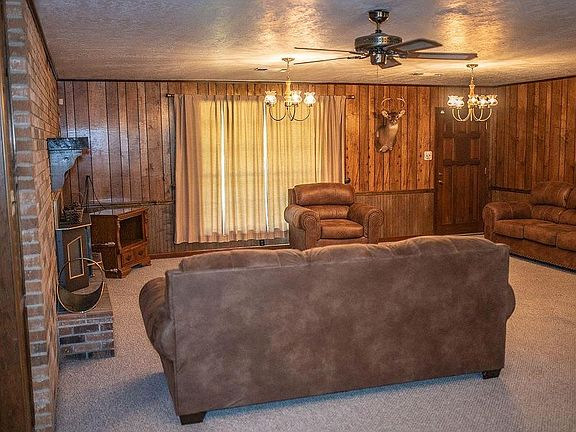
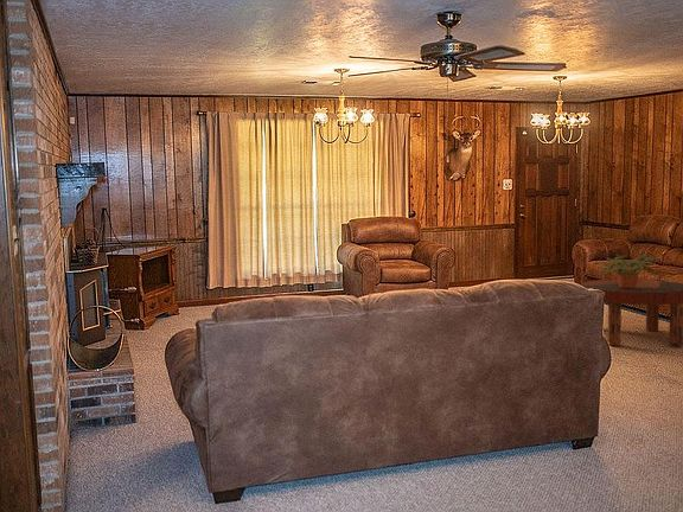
+ potted plant (630, 271)
+ coffee table (633, 303)
